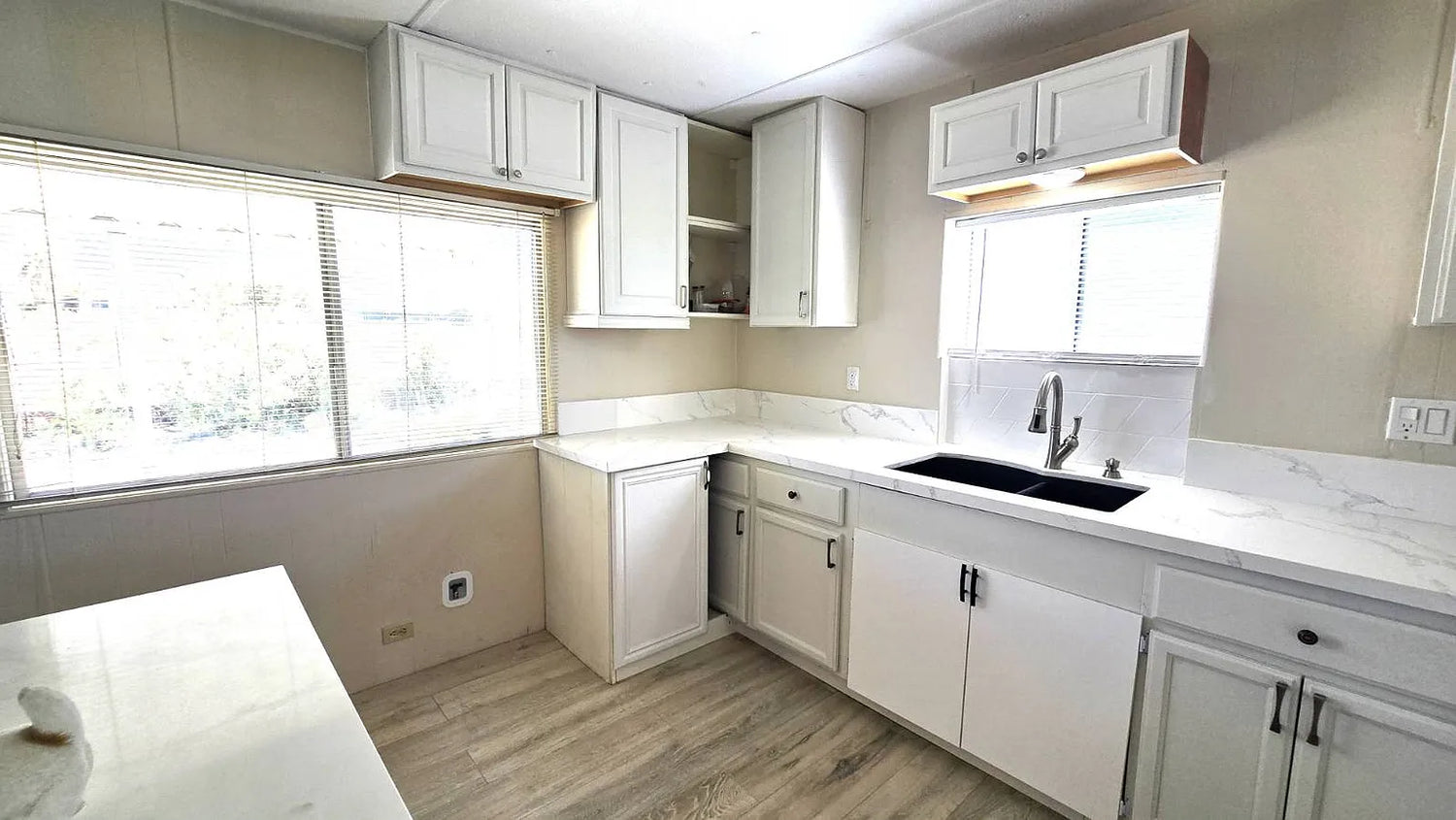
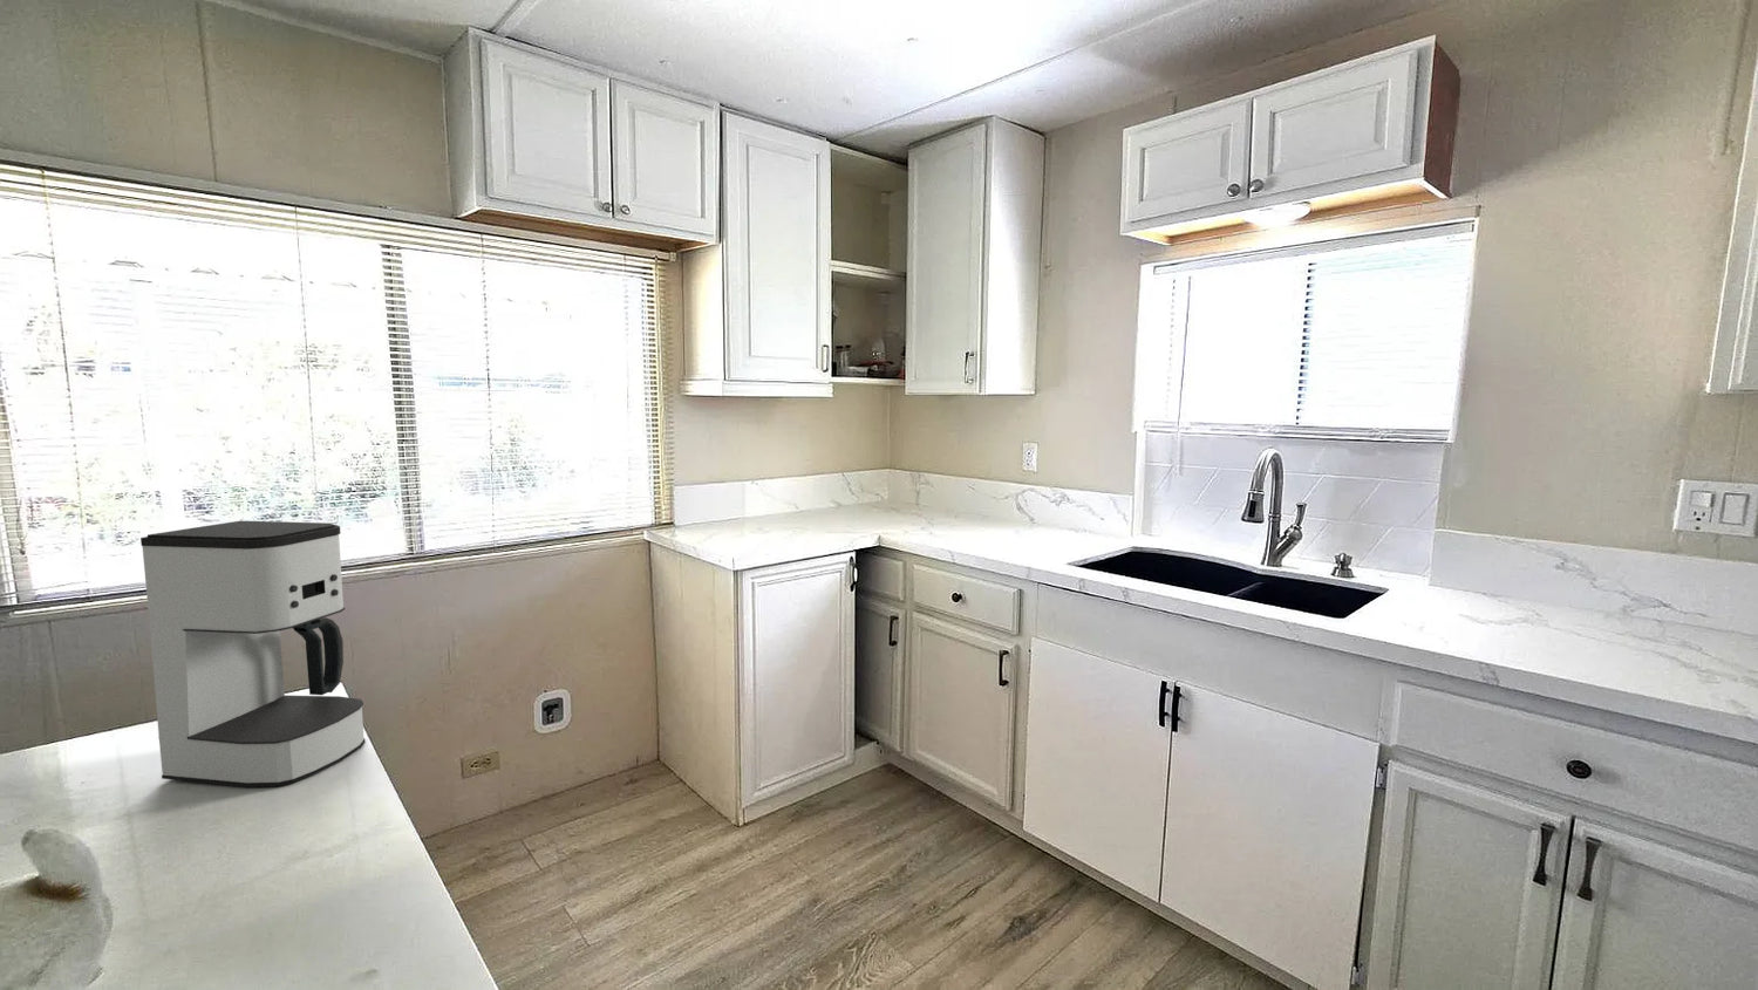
+ coffee maker (276, 642)
